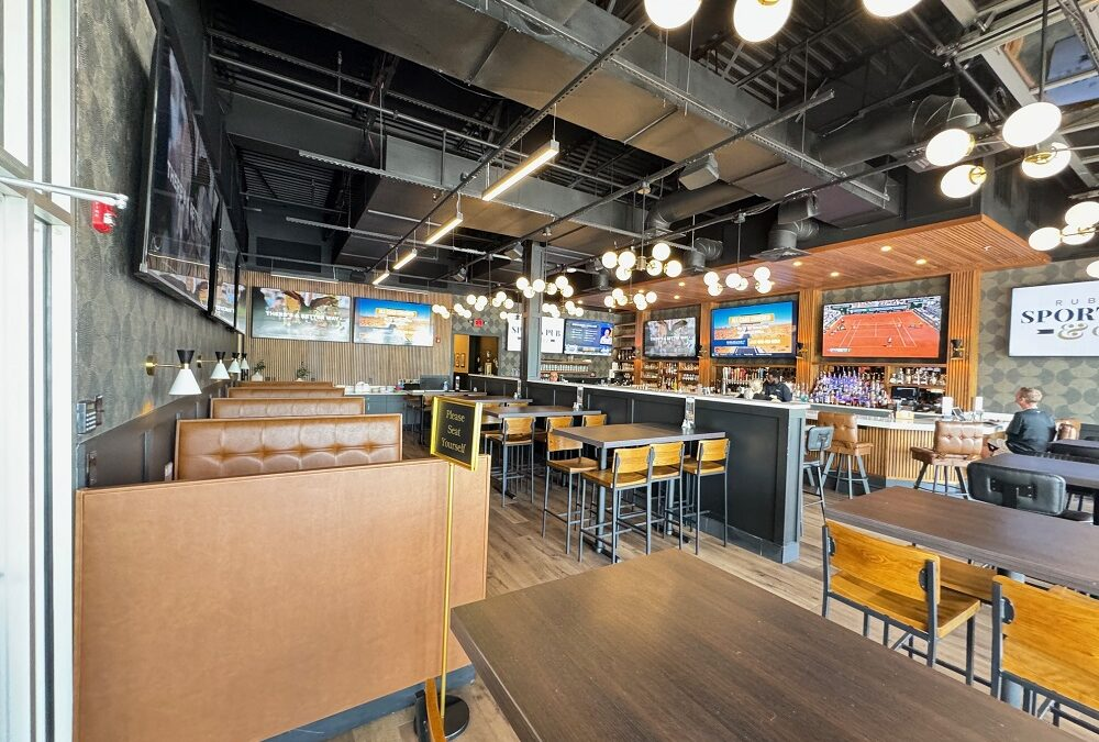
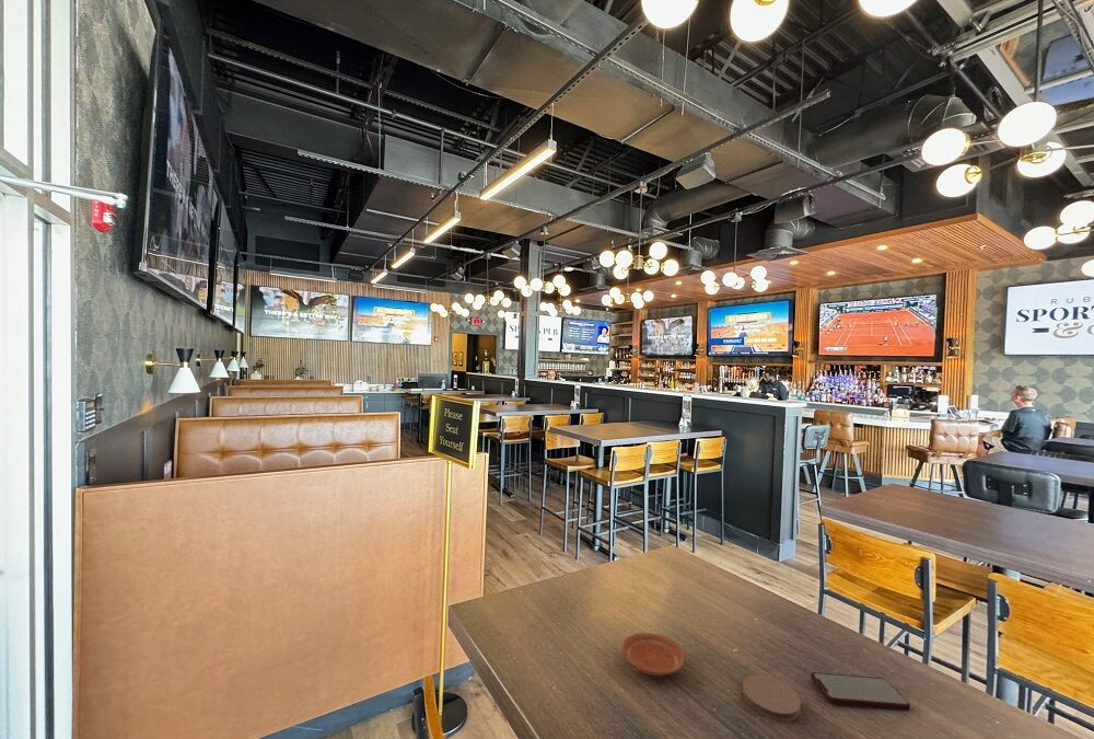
+ plate (652, 657)
+ coaster (770, 696)
+ smartphone (858, 690)
